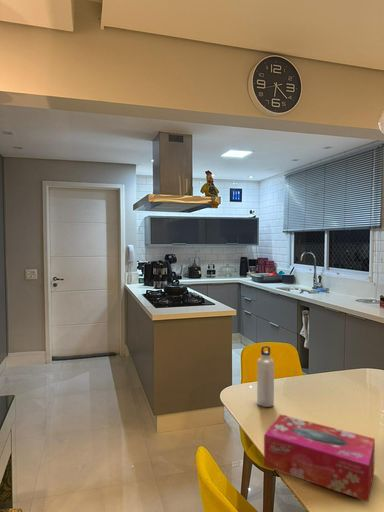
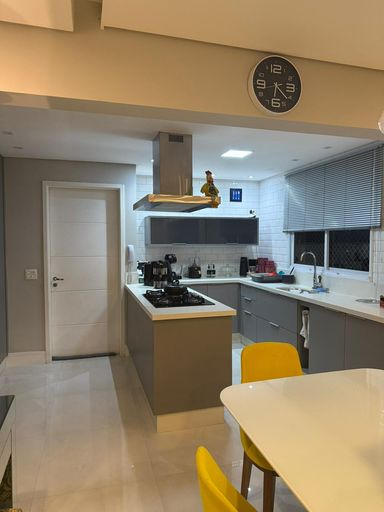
- water bottle (265, 374)
- tissue box (318, 452)
